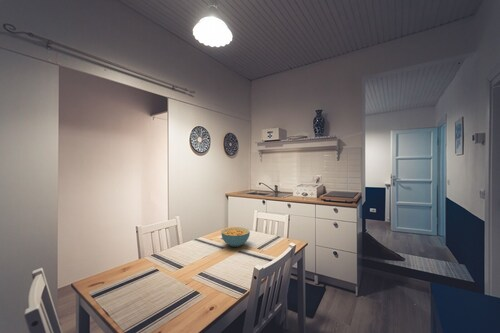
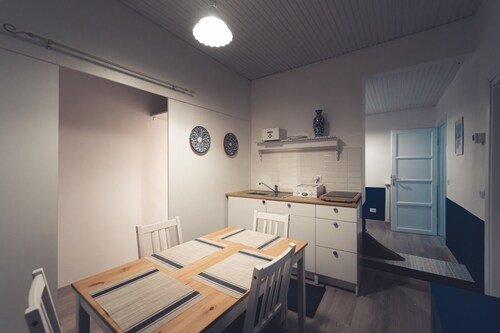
- cereal bowl (235, 238)
